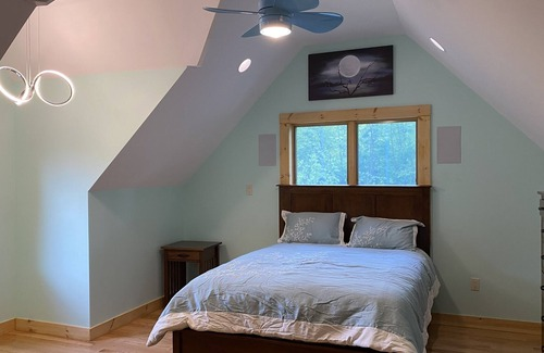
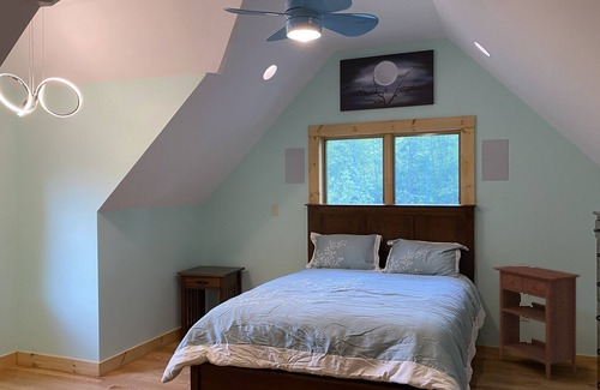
+ nightstand (534, 318)
